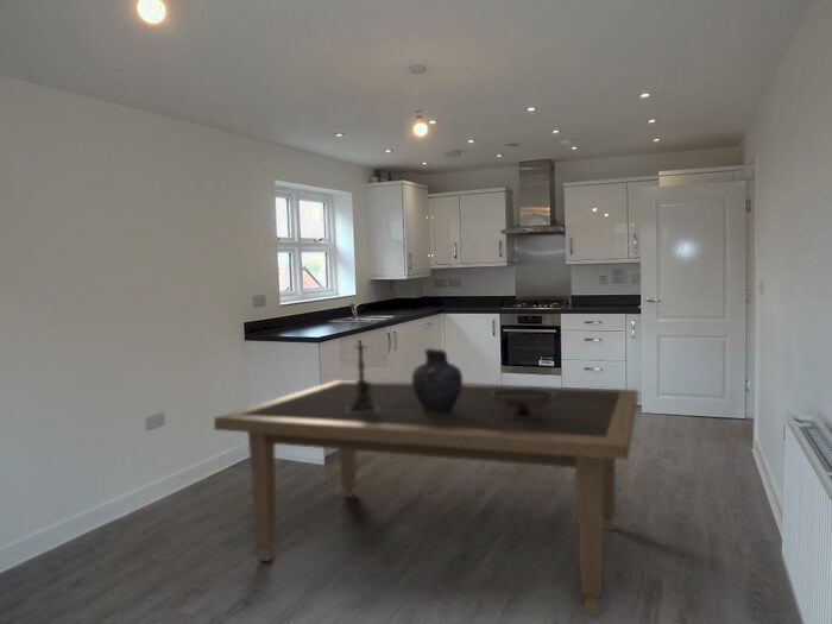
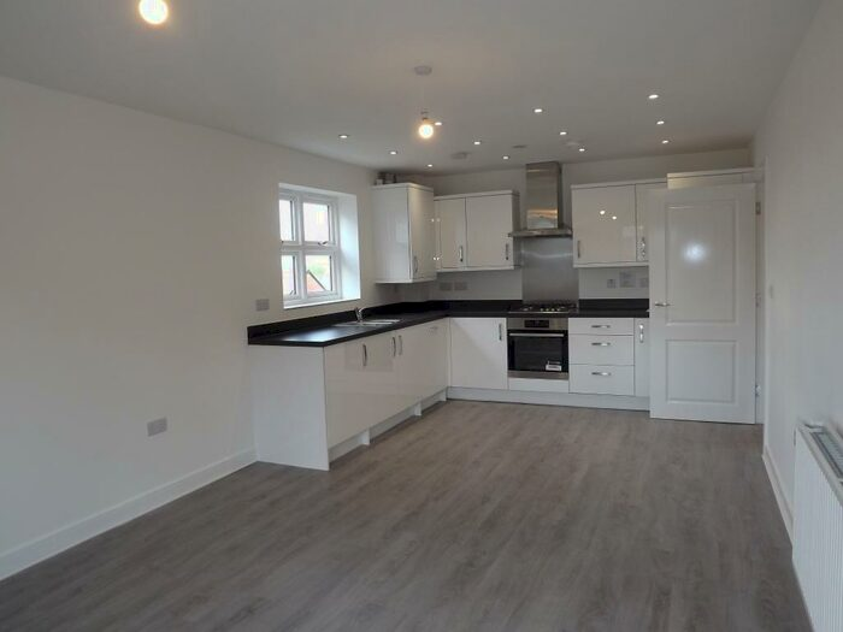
- vase (436, 379)
- decorative bowl (523, 403)
- dining table (441, 456)
- candle holder (360, 372)
